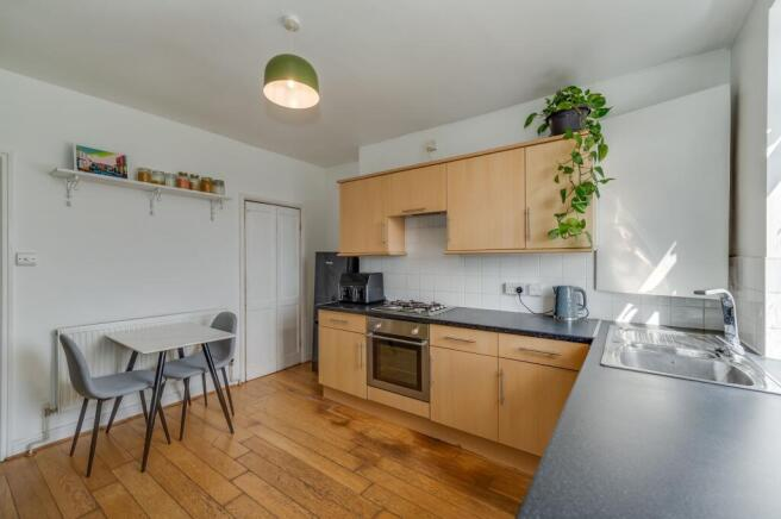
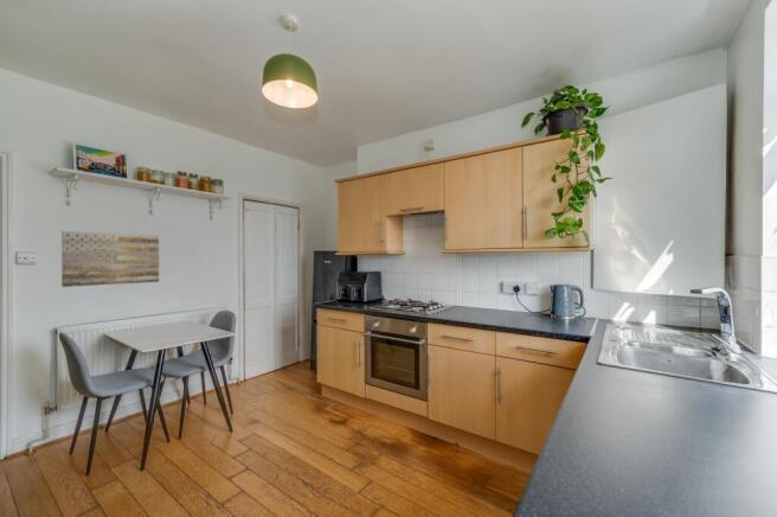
+ wall art (114, 258)
